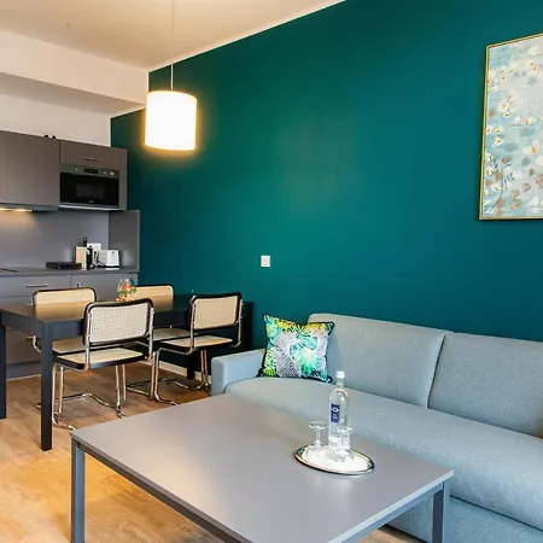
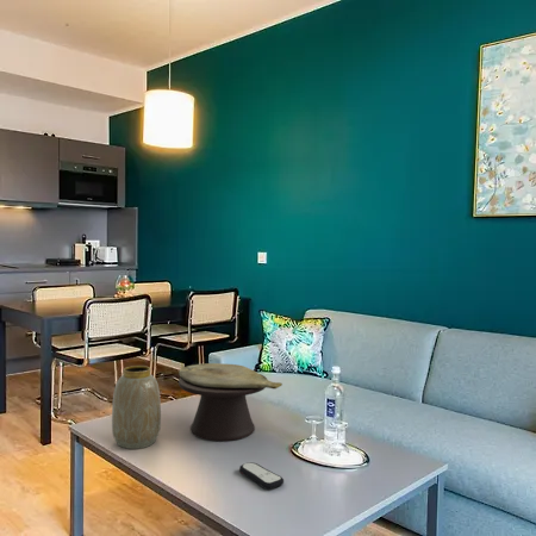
+ decorative bowl (225, 401)
+ vase (136, 405)
+ remote control (260, 474)
